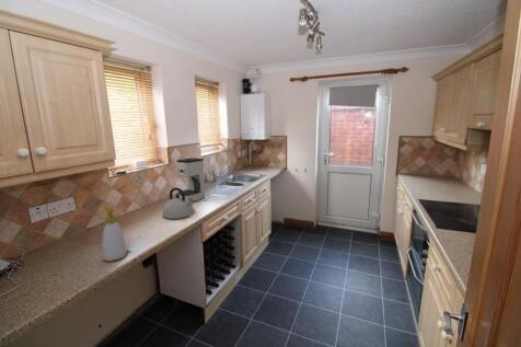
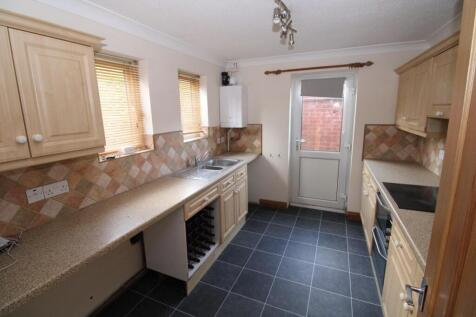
- coffee maker (190, 180)
- kettle (178, 200)
- soap bottle (112, 232)
